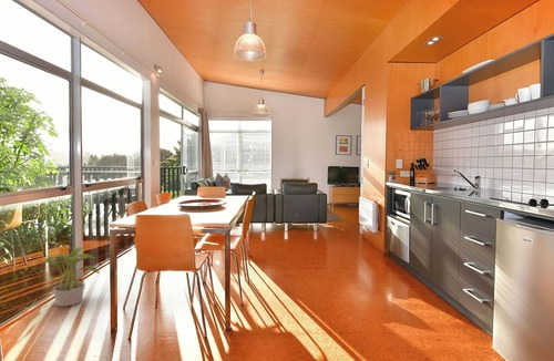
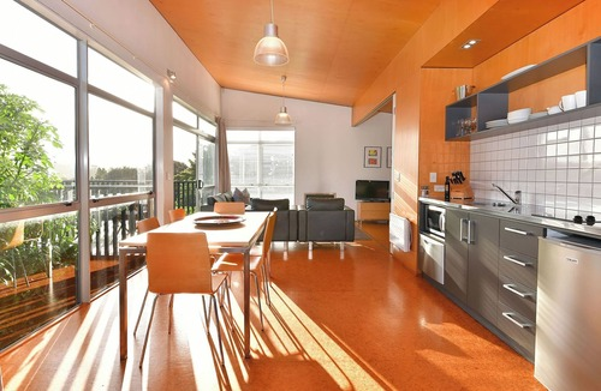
- potted plant (69, 276)
